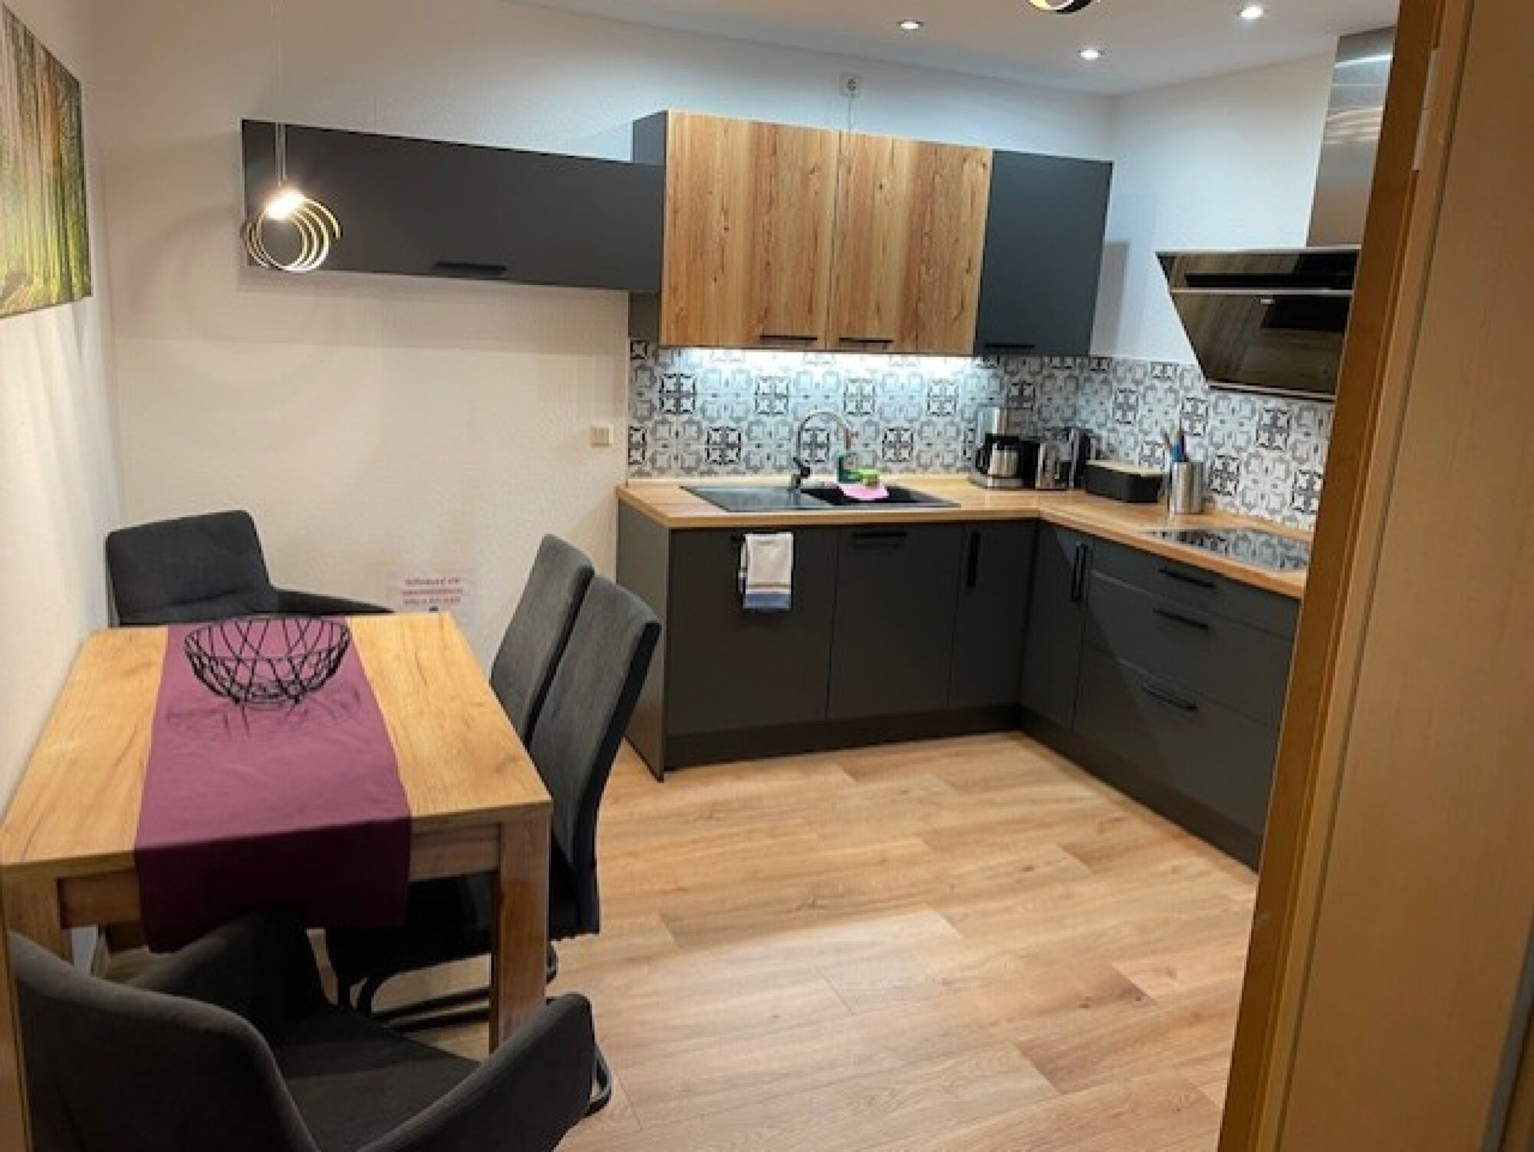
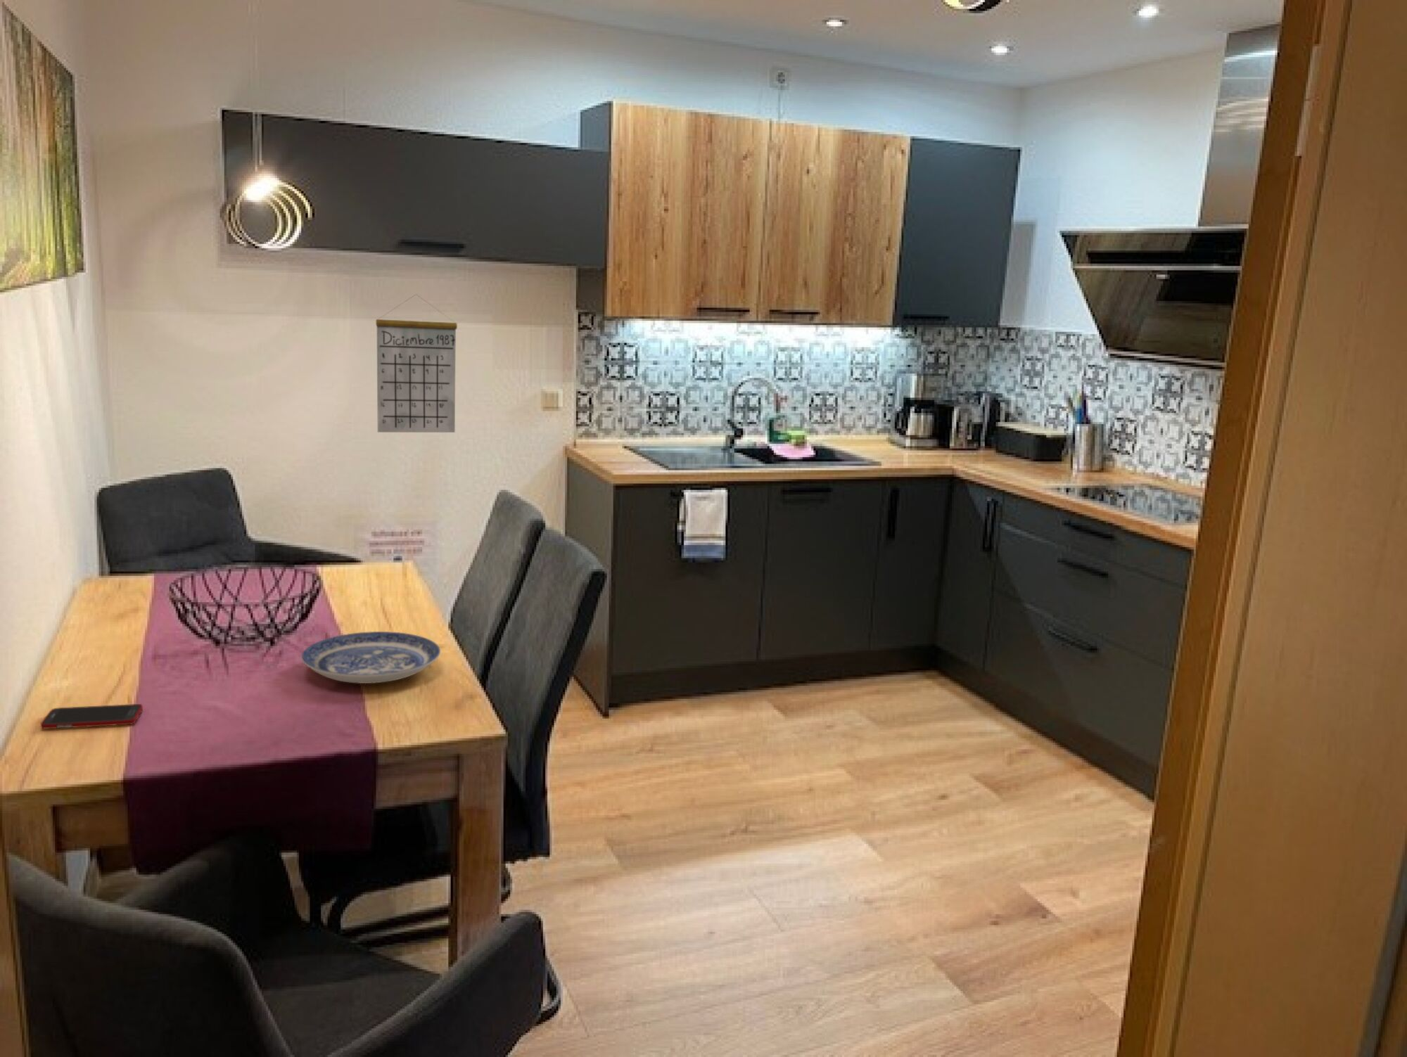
+ plate (372, 661)
+ cell phone (93, 716)
+ calendar (416, 363)
